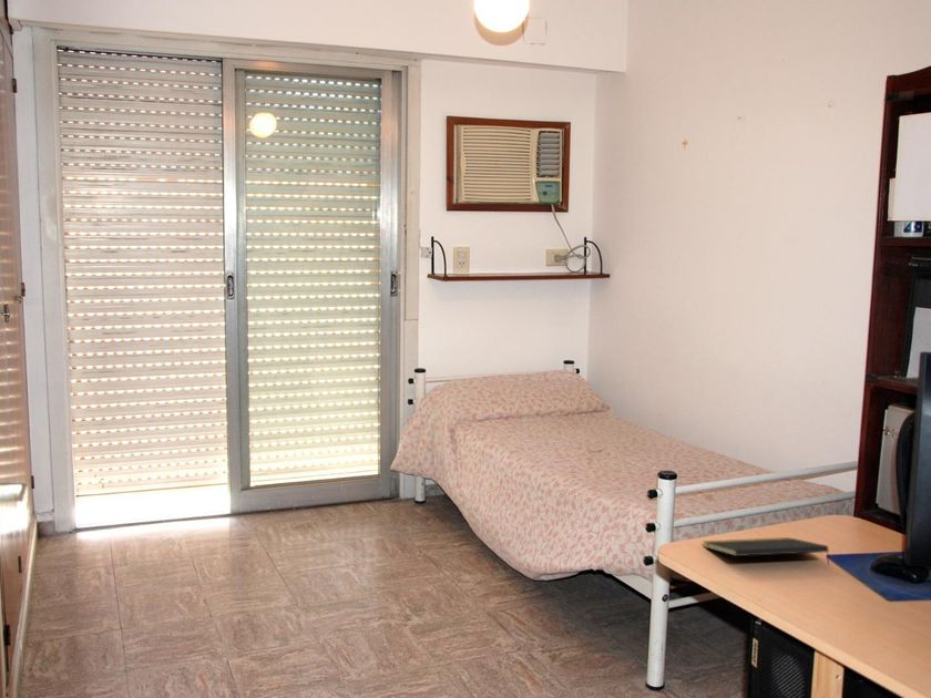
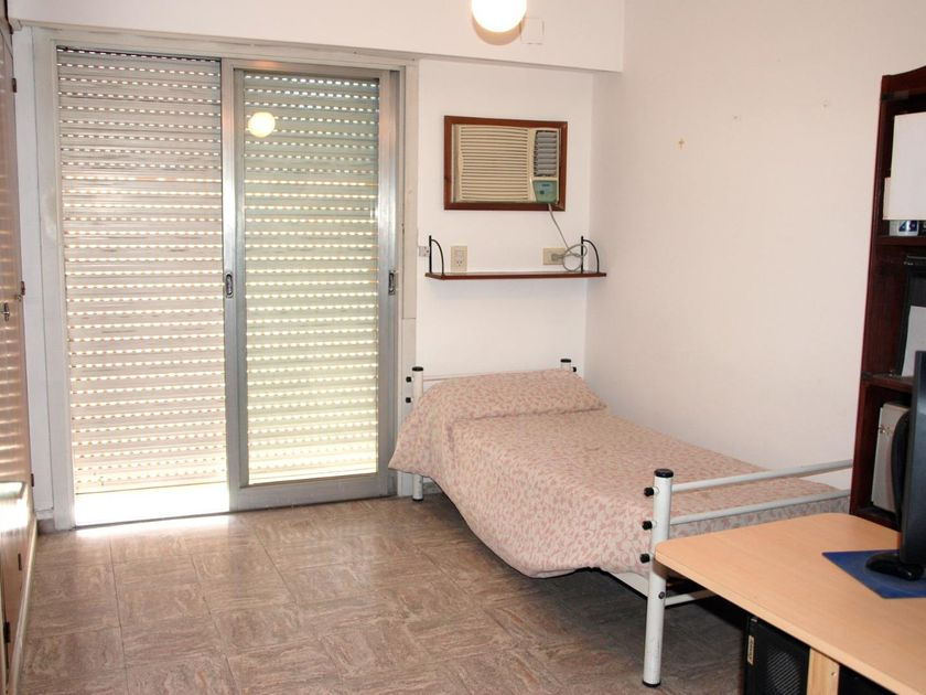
- notepad (764, 546)
